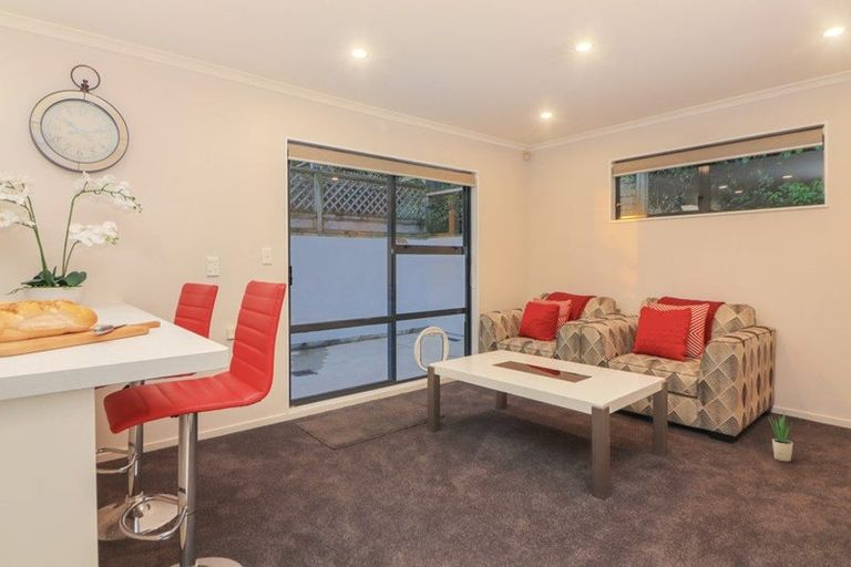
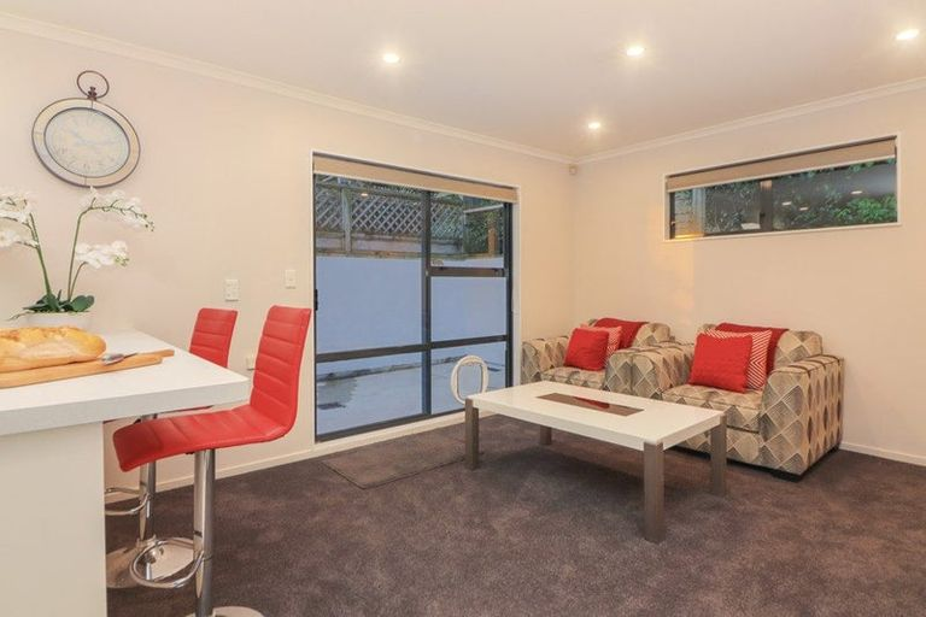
- potted plant (780, 433)
